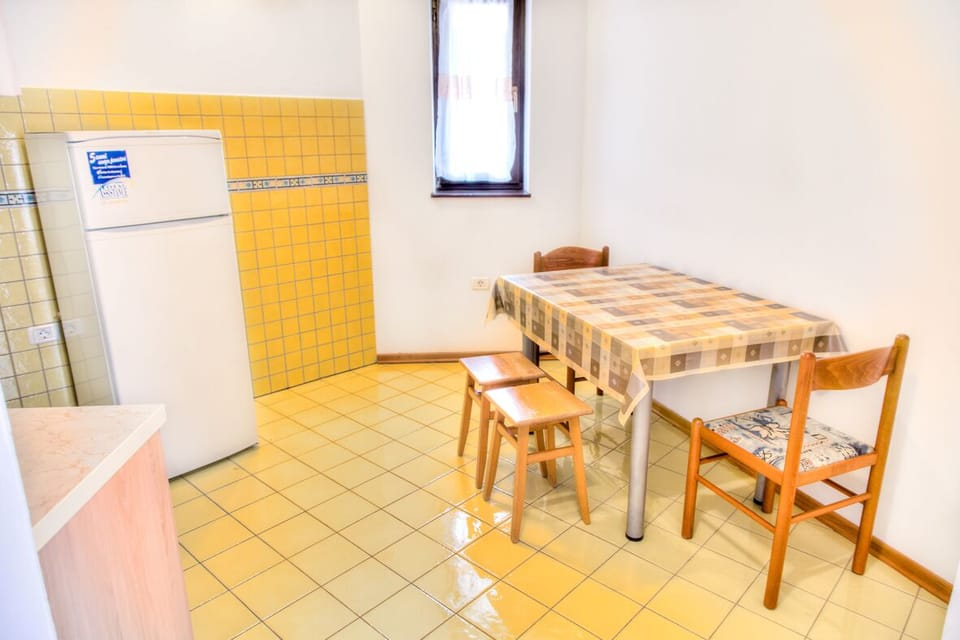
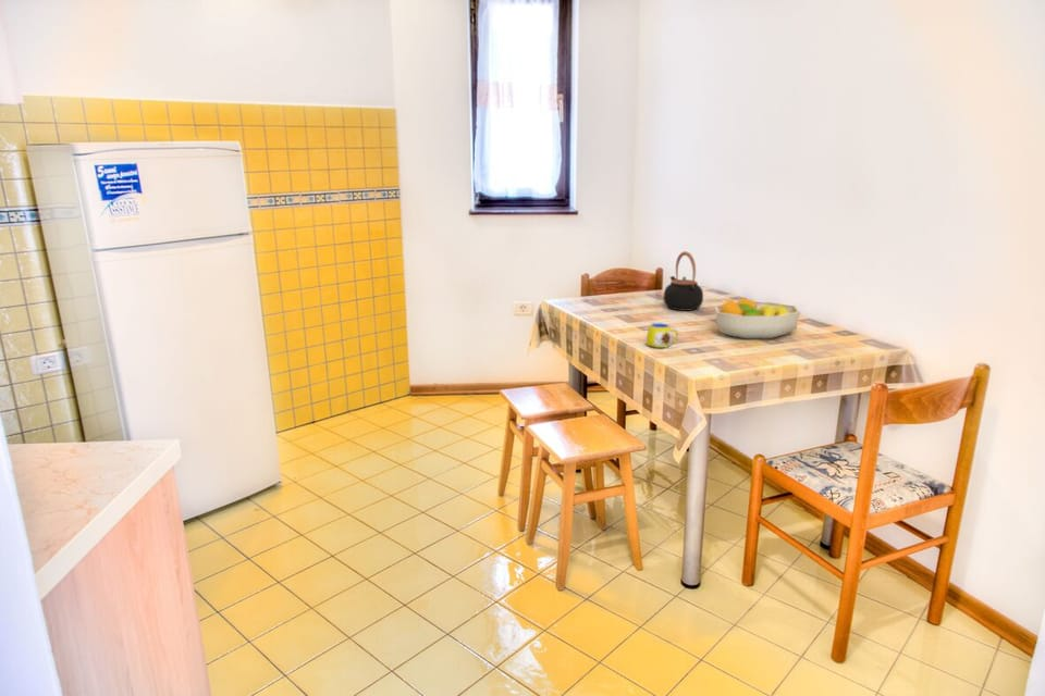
+ fruit bowl (755, 315)
+ teapot (683, 278)
+ mug (662, 335)
